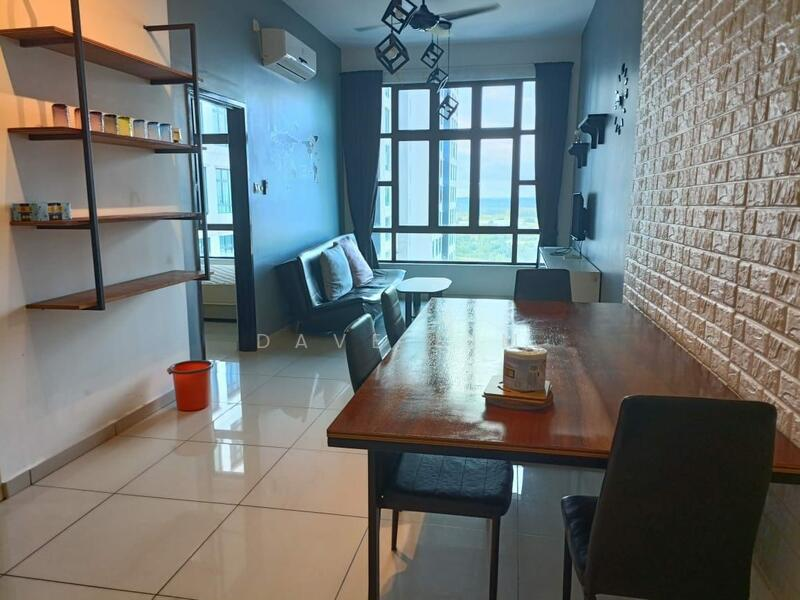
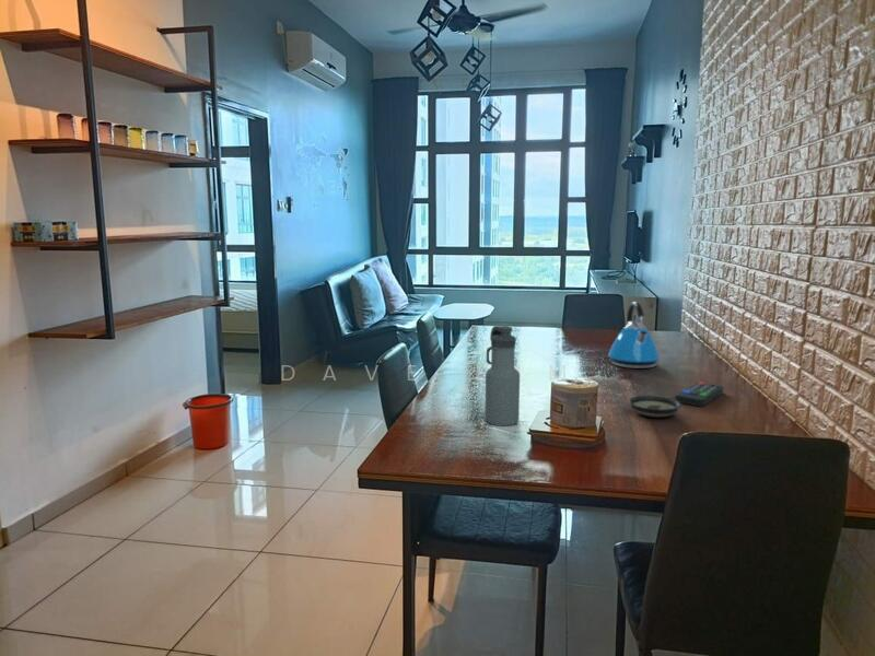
+ water bottle (502, 374)
+ remote control (699, 393)
+ kettle (633, 332)
+ saucer (653, 408)
